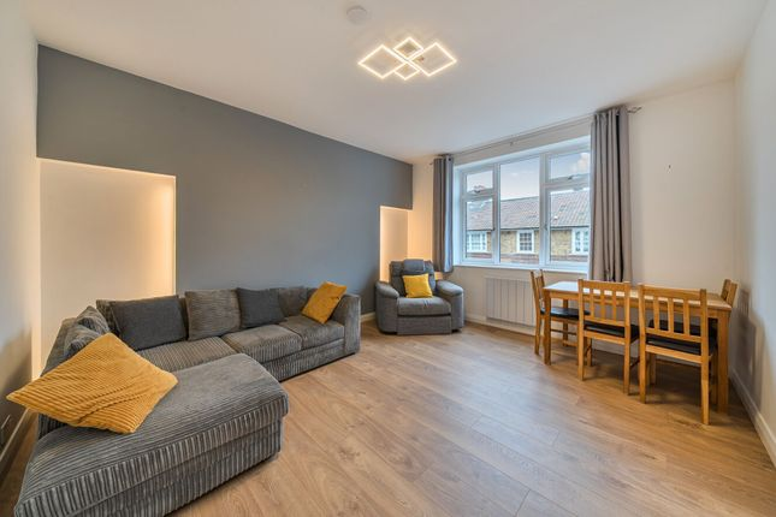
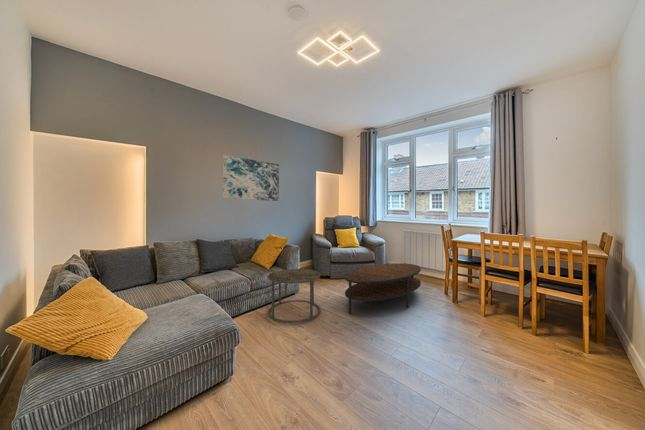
+ coffee table (385, 285)
+ side table (294, 300)
+ wall art (253, 180)
